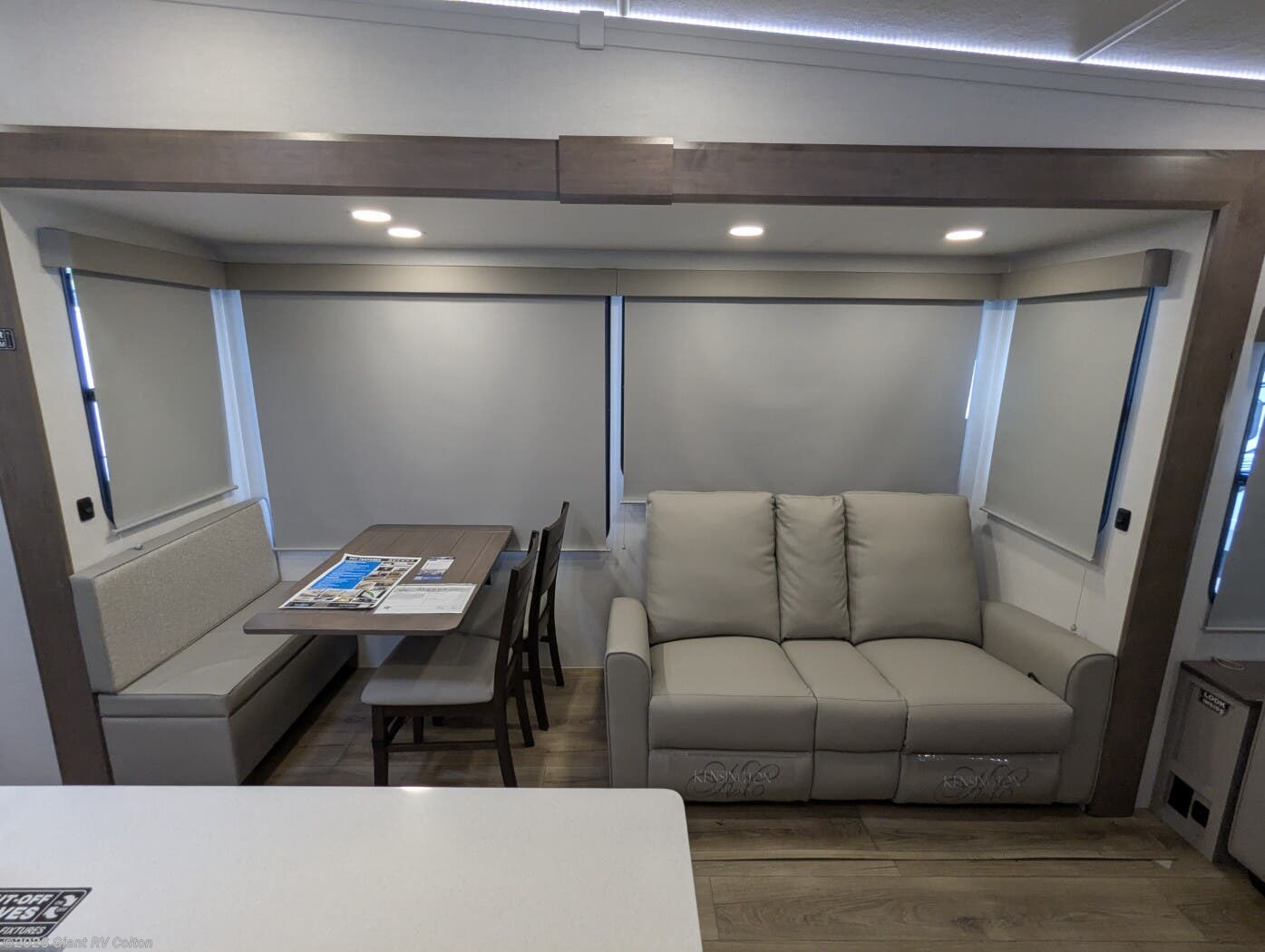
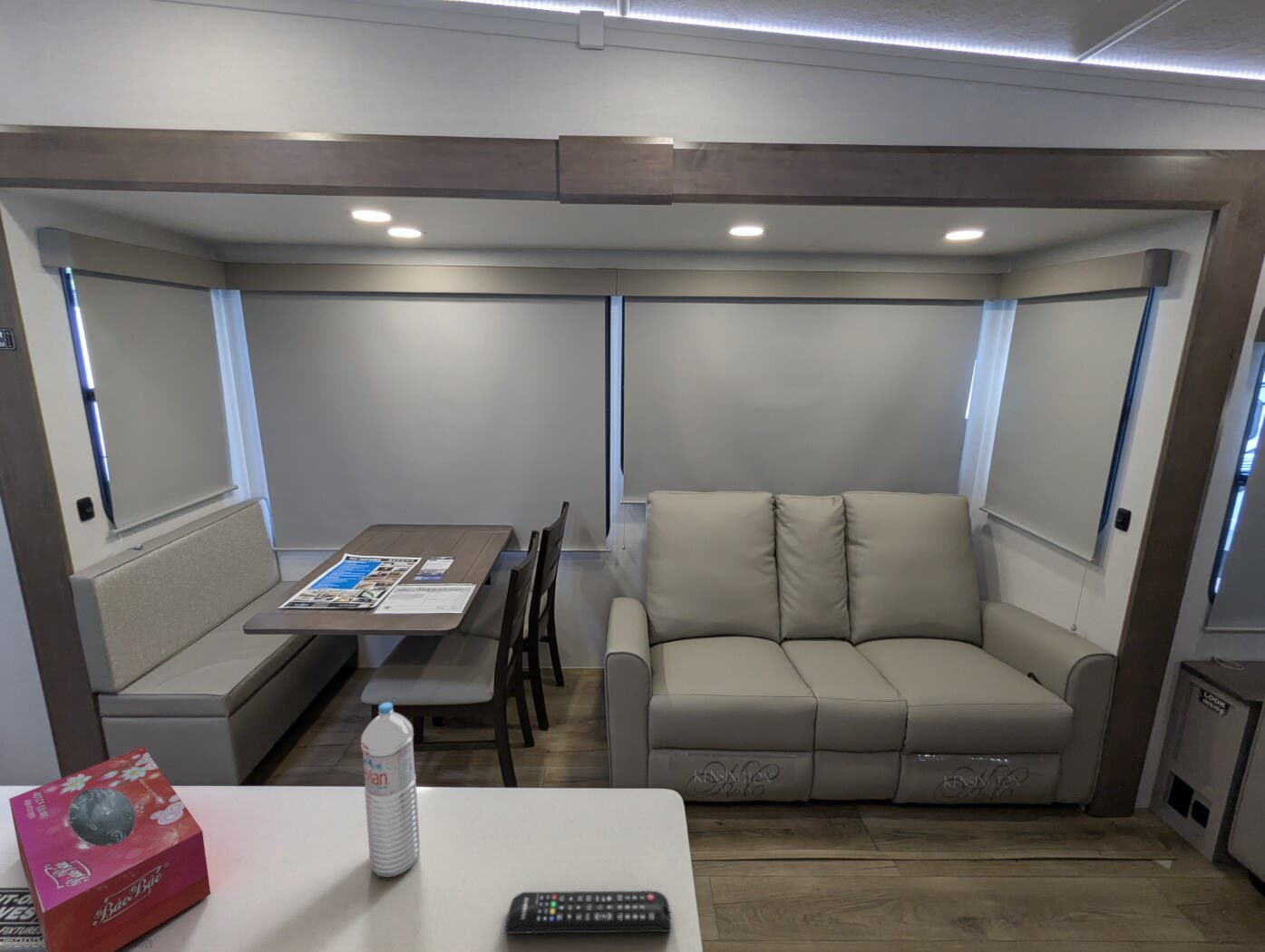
+ remote control (589, 914)
+ water bottle (390, 784)
+ tissue box (107, 845)
